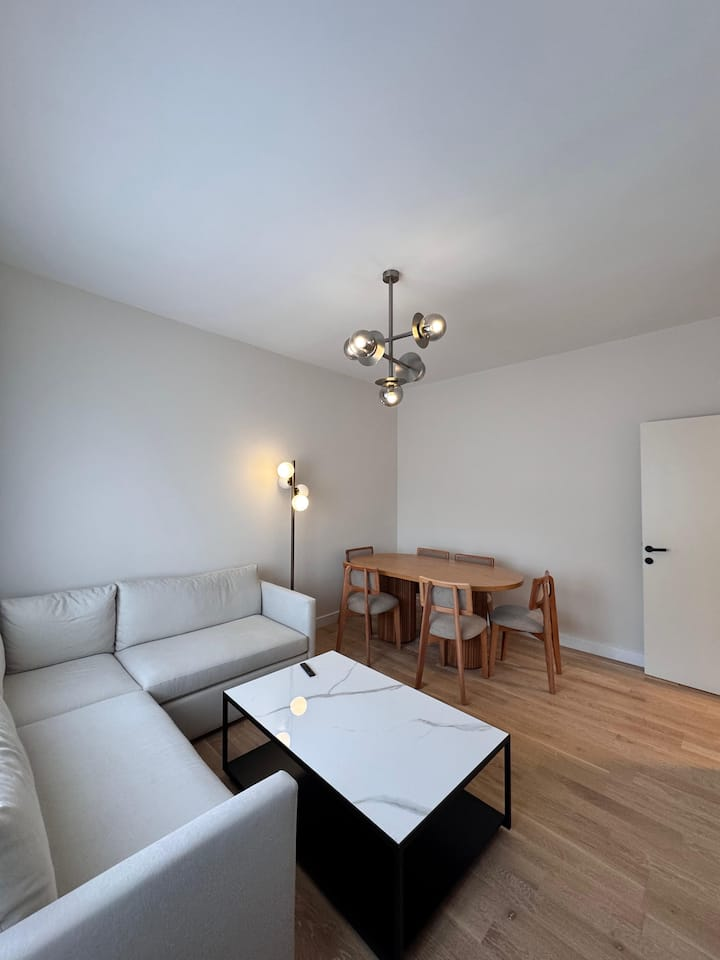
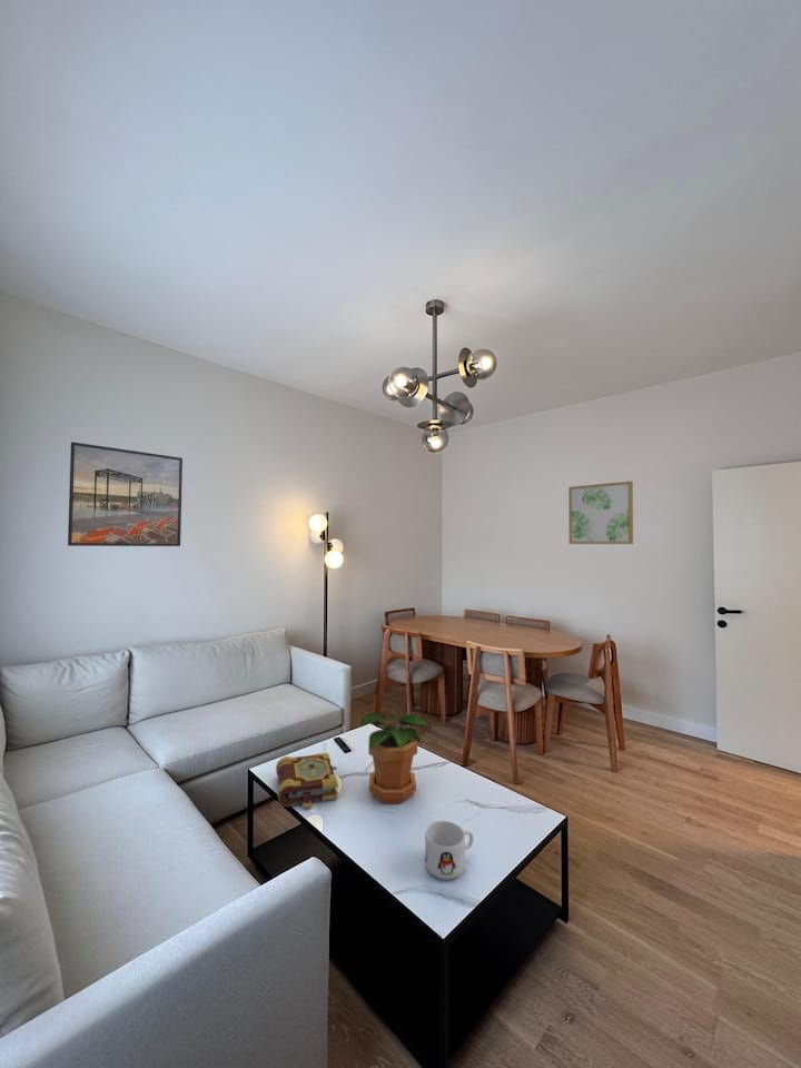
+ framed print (129, 497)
+ potted plant (399, 753)
+ wall art (599, 514)
+ mug (451, 847)
+ book (307, 778)
